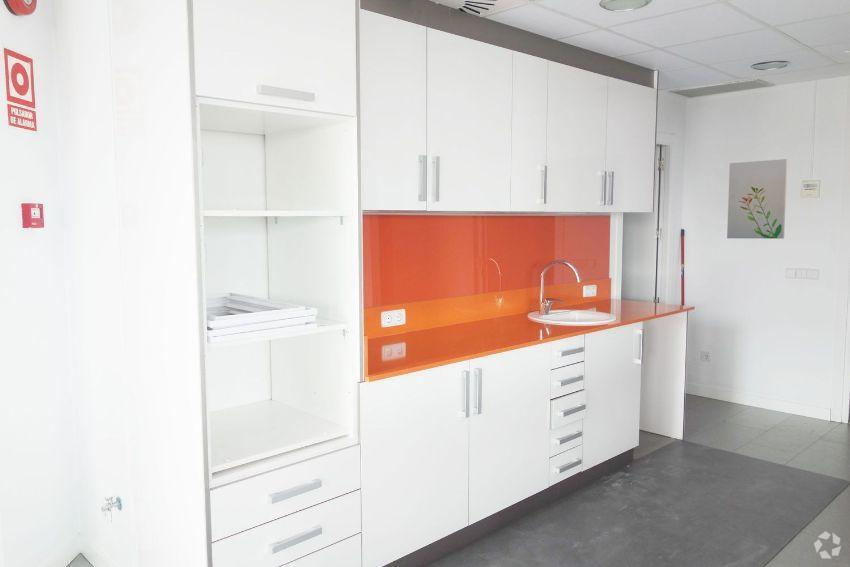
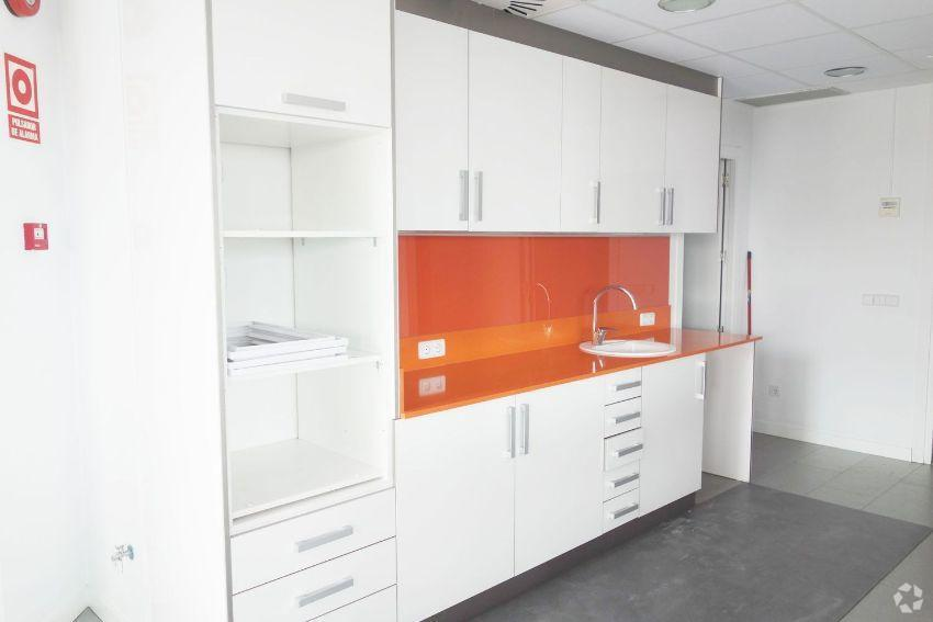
- wall art (756, 200)
